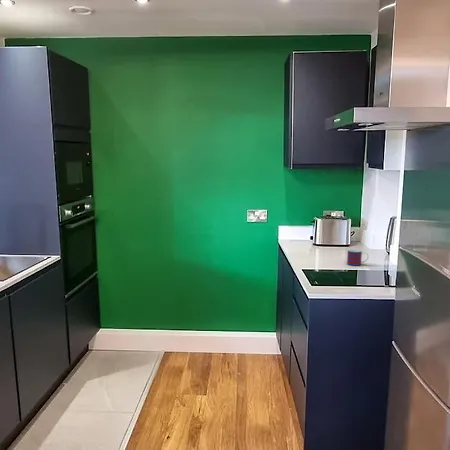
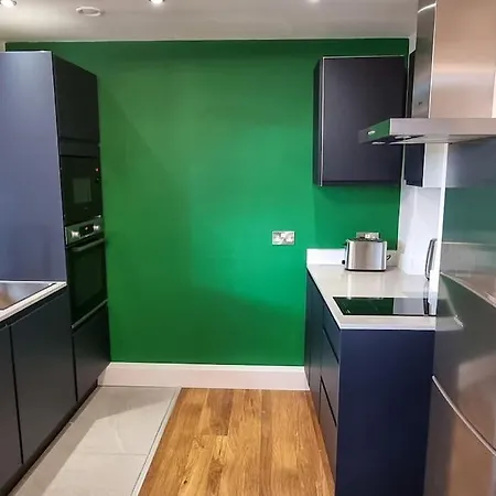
- mug (357, 257)
